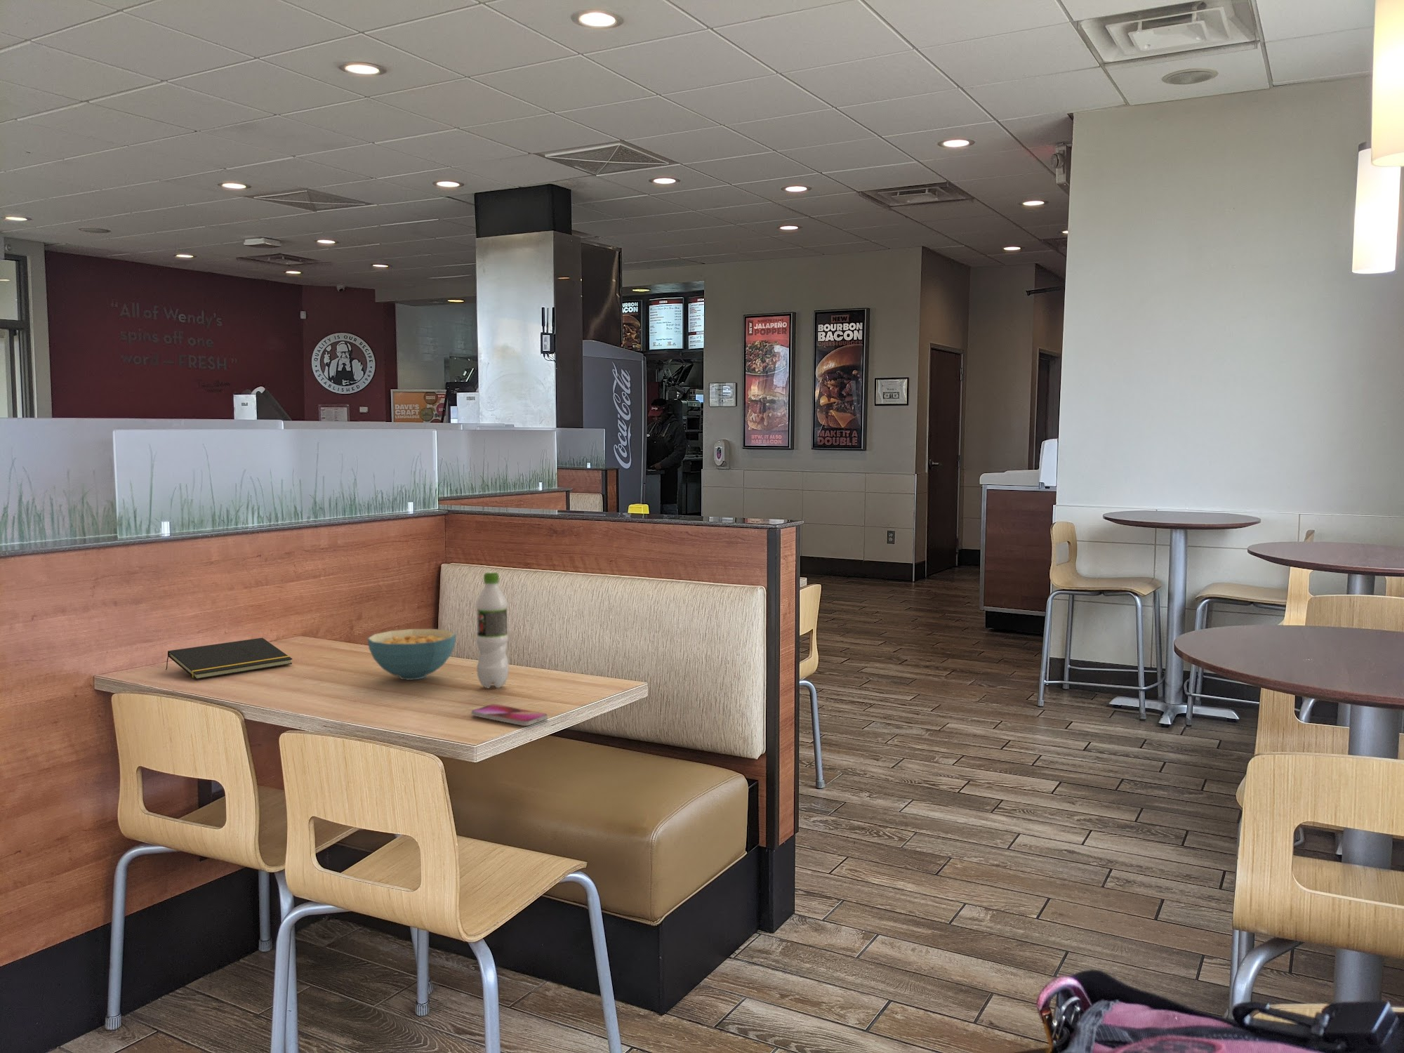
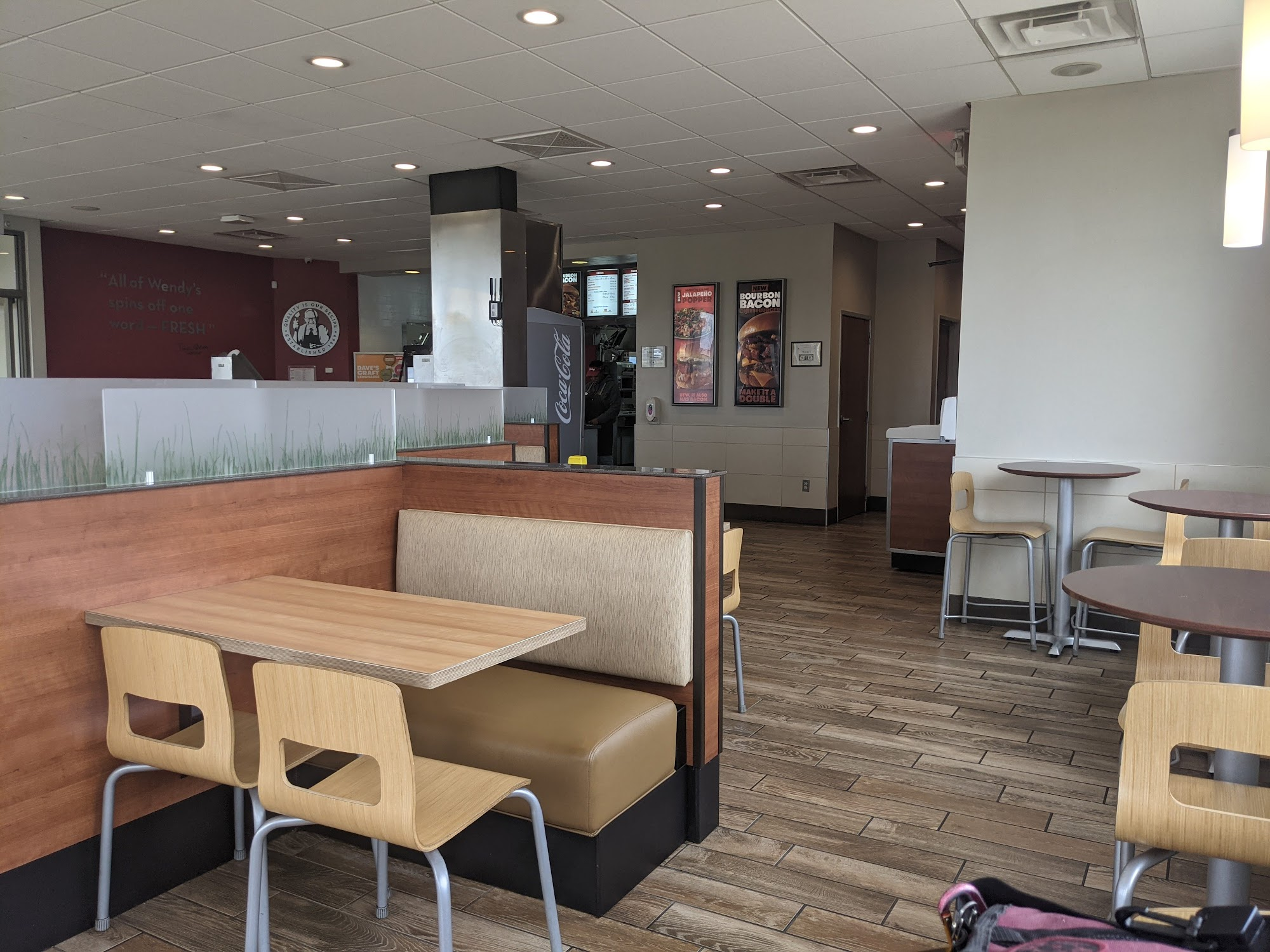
- cereal bowl (412, 656)
- smartphone (509, 715)
- notepad (230, 657)
- pop (492, 629)
